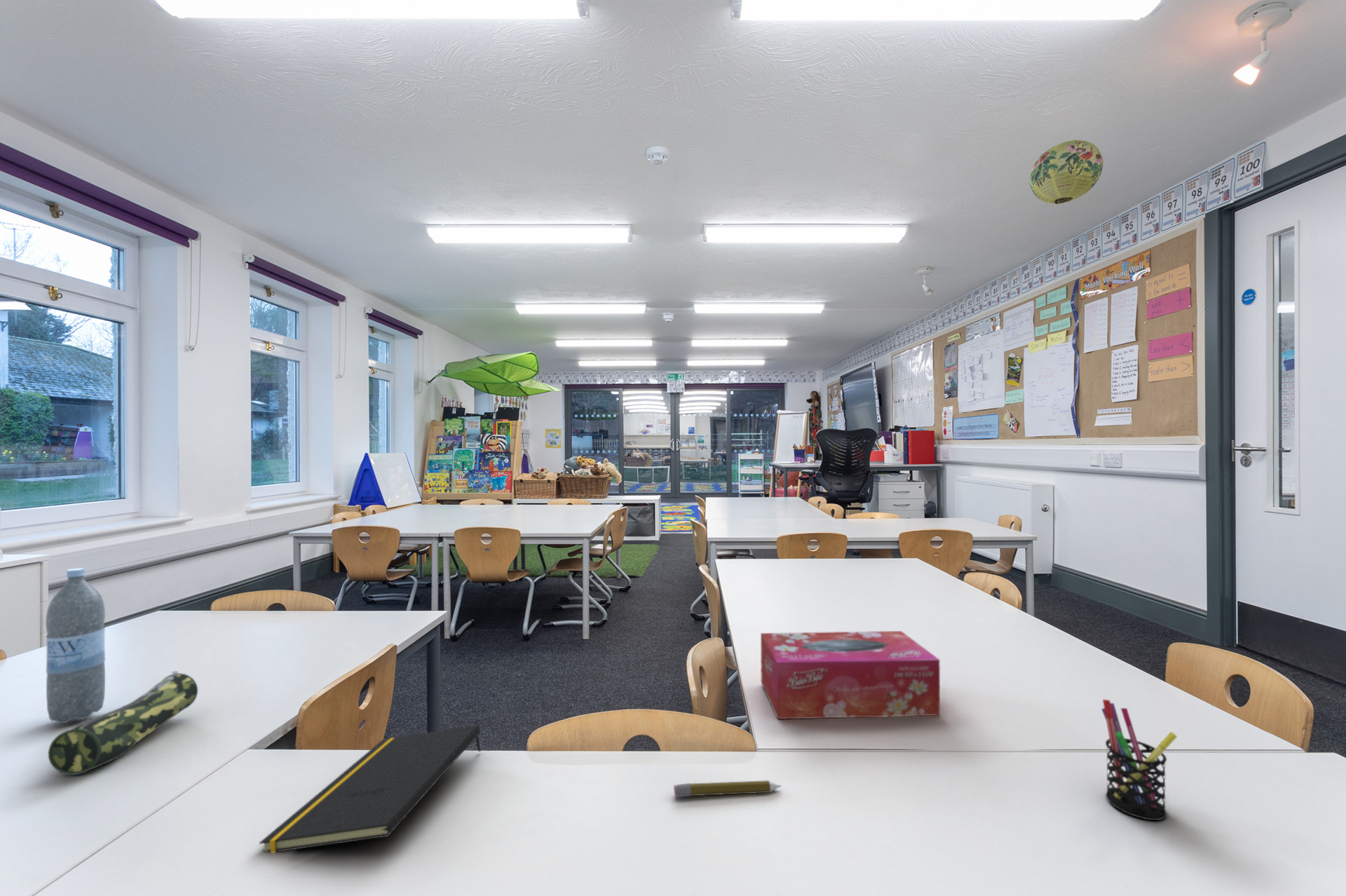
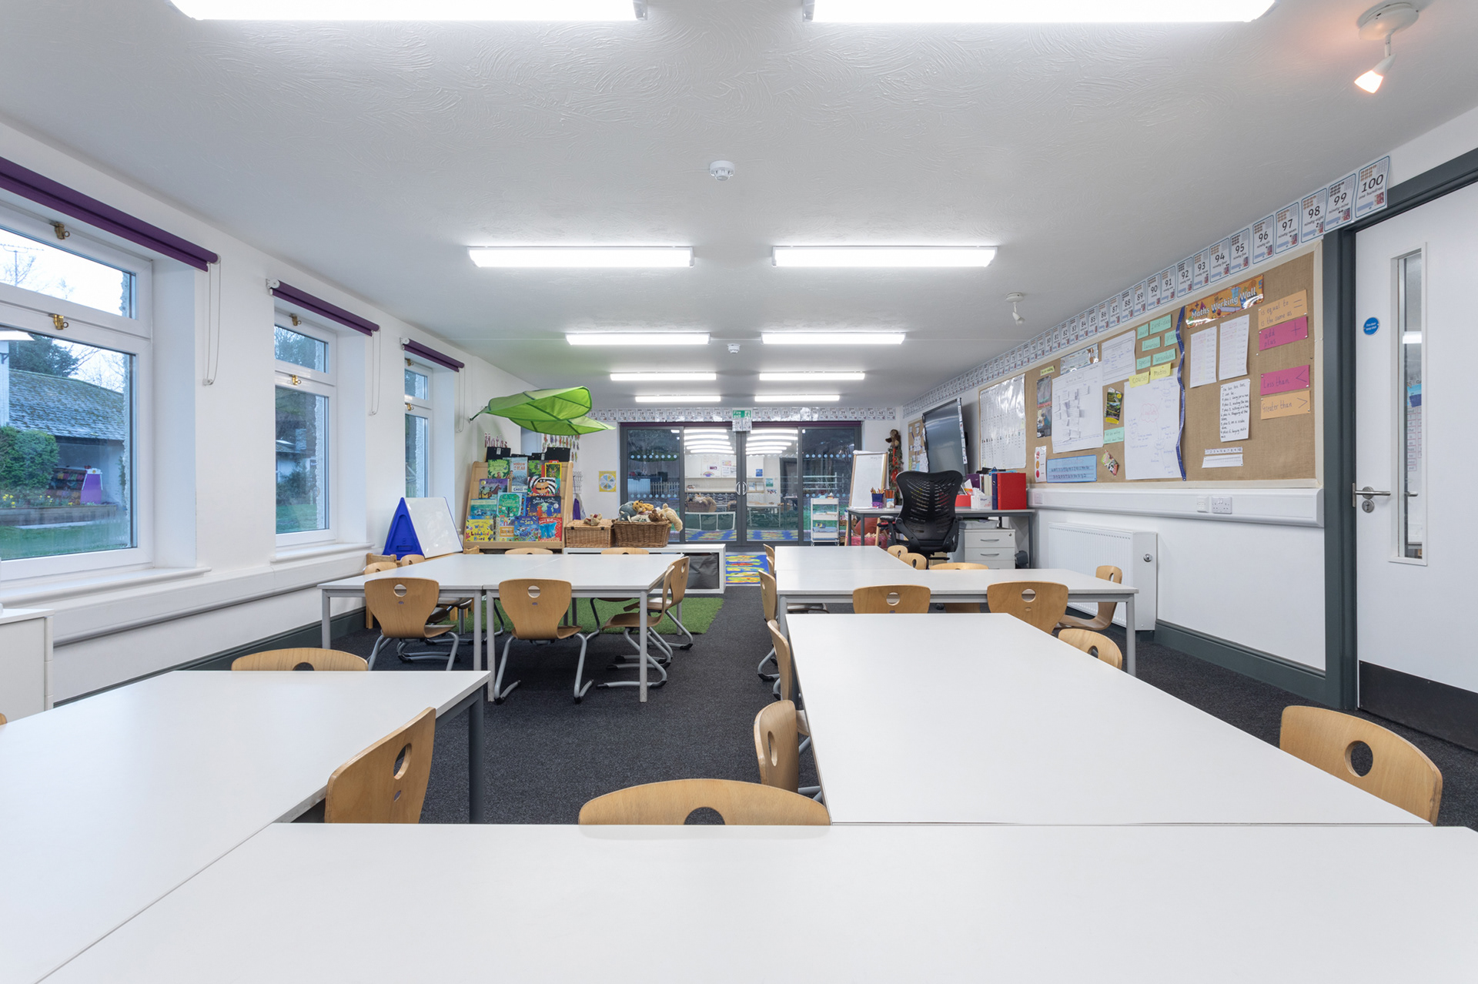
- pen holder (1129, 757)
- paper lantern (1065, 172)
- pencil case (134, 719)
- pencil (728, 787)
- water bottle (76, 644)
- notepad (385, 780)
- tissue box (844, 672)
